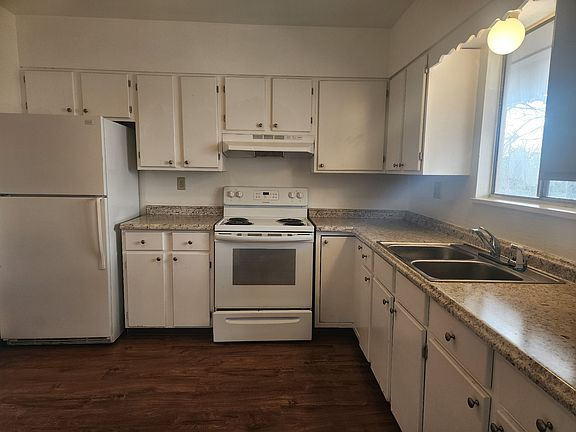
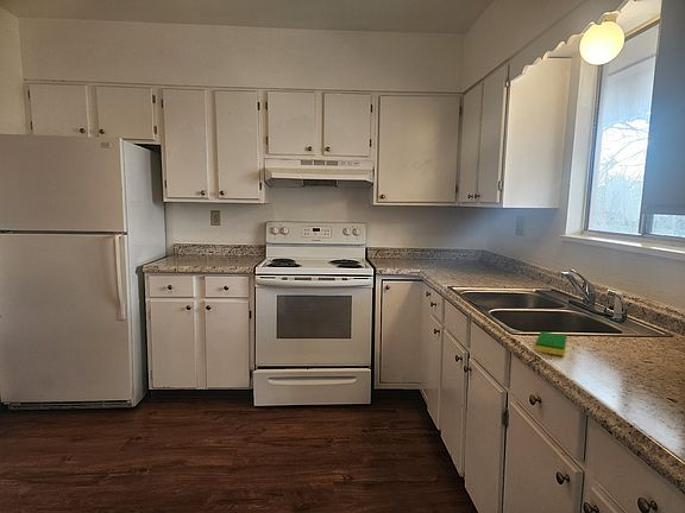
+ dish sponge (551, 342)
